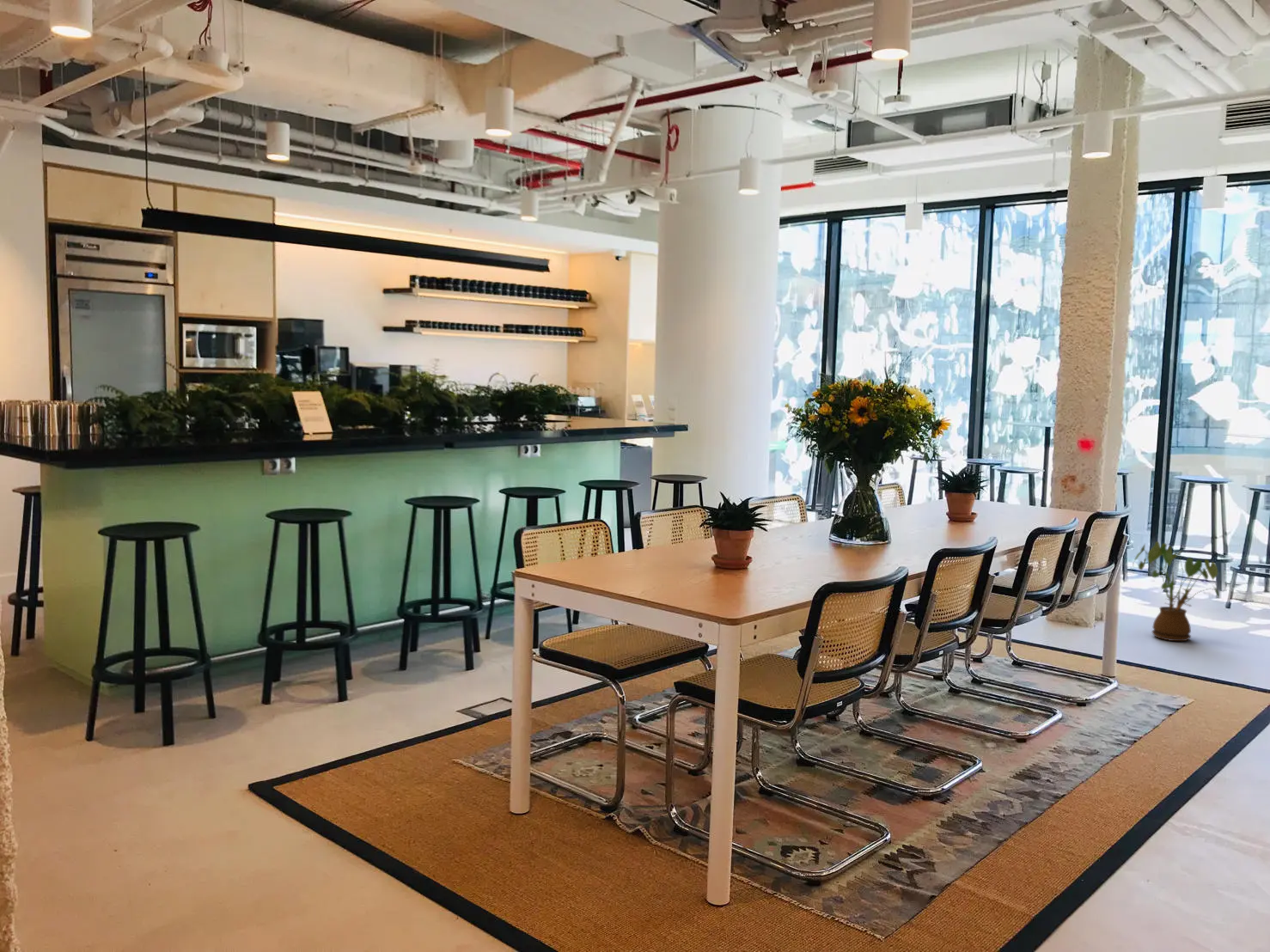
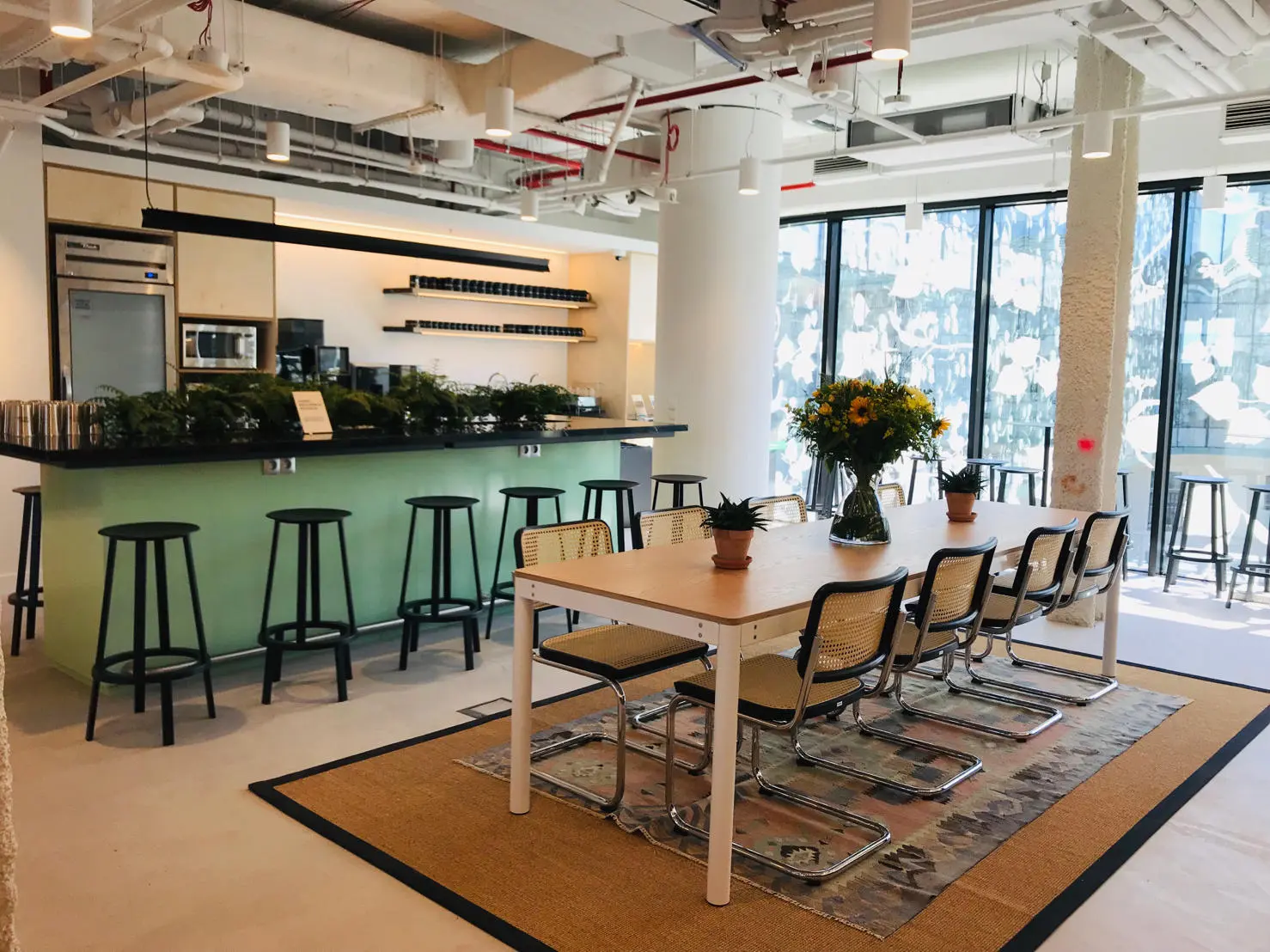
- house plant (1177, 592)
